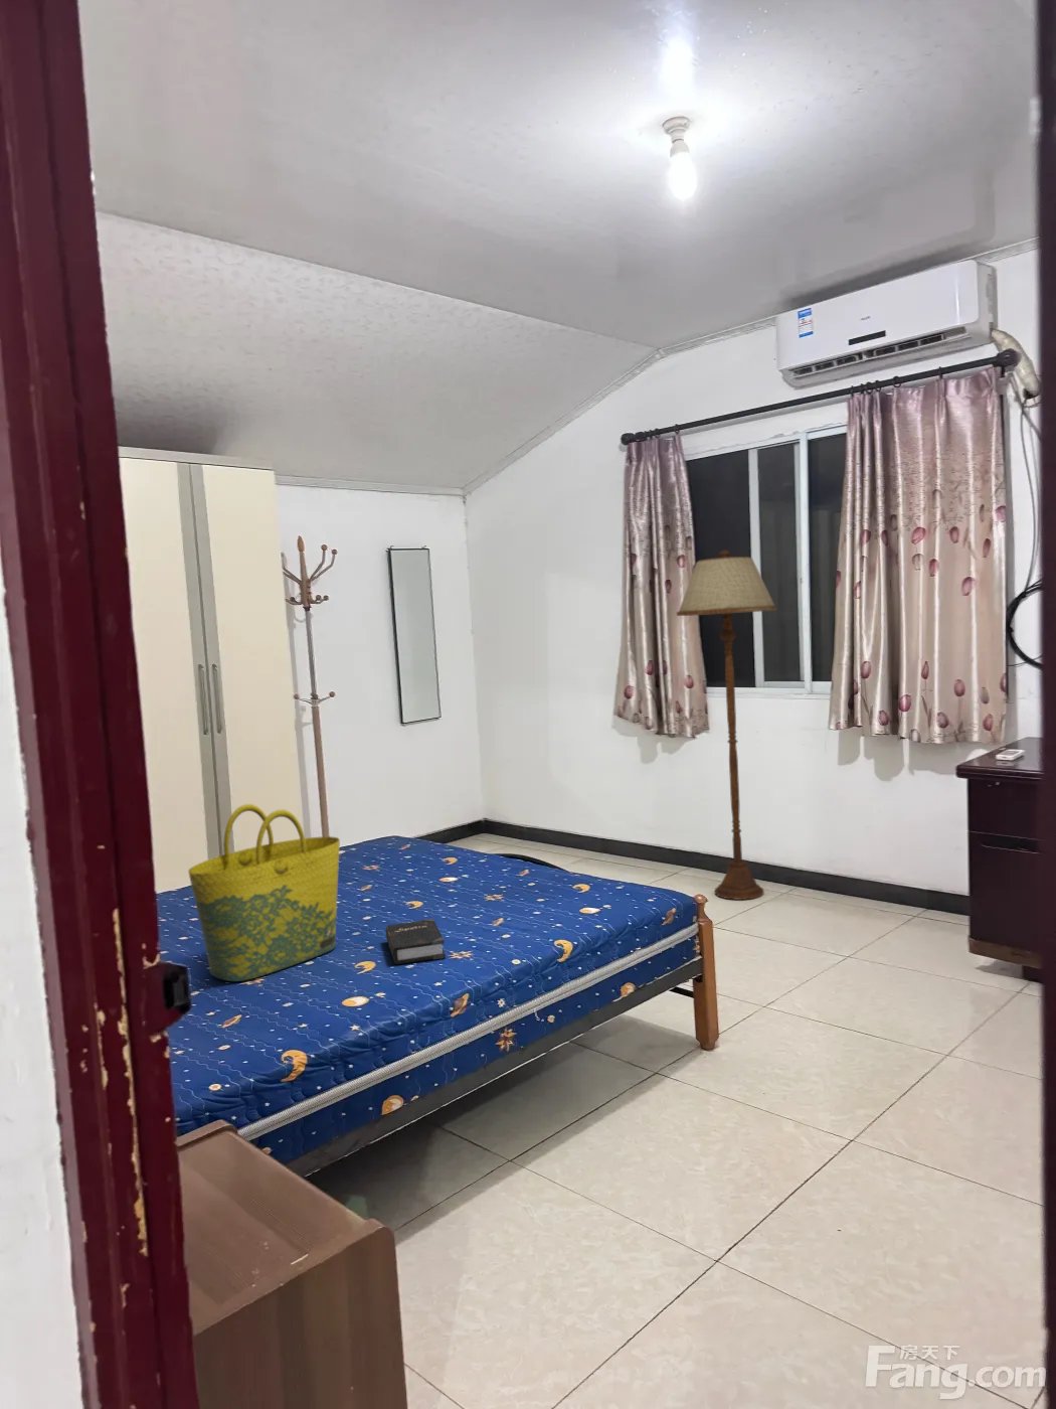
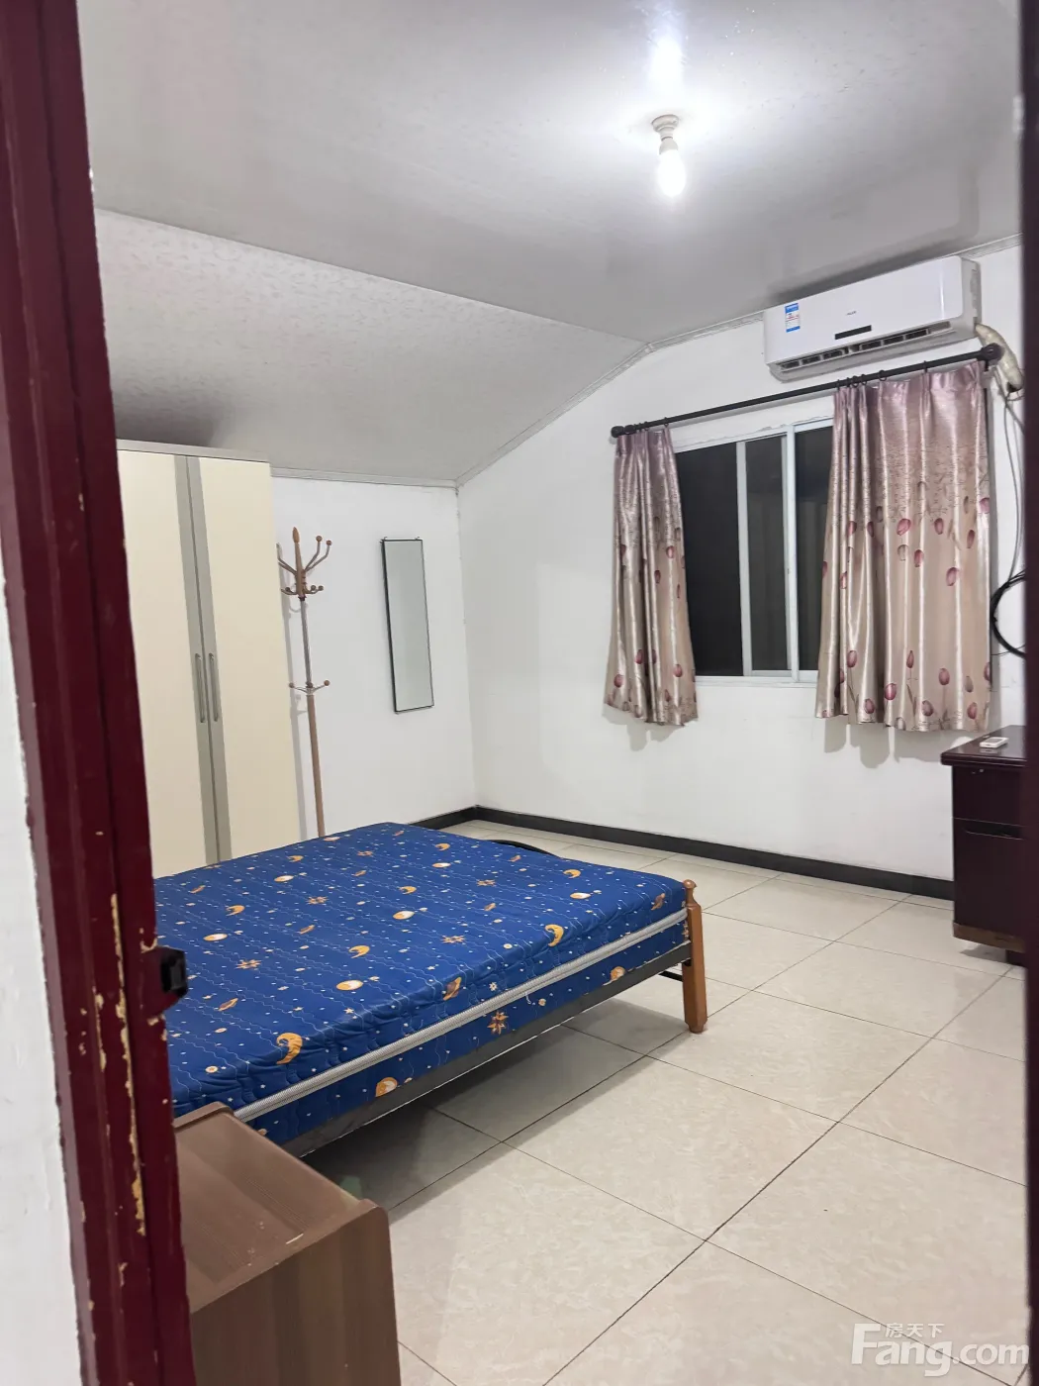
- hardback book (415, 940)
- floor lamp (731, 723)
- tote bag (267, 883)
